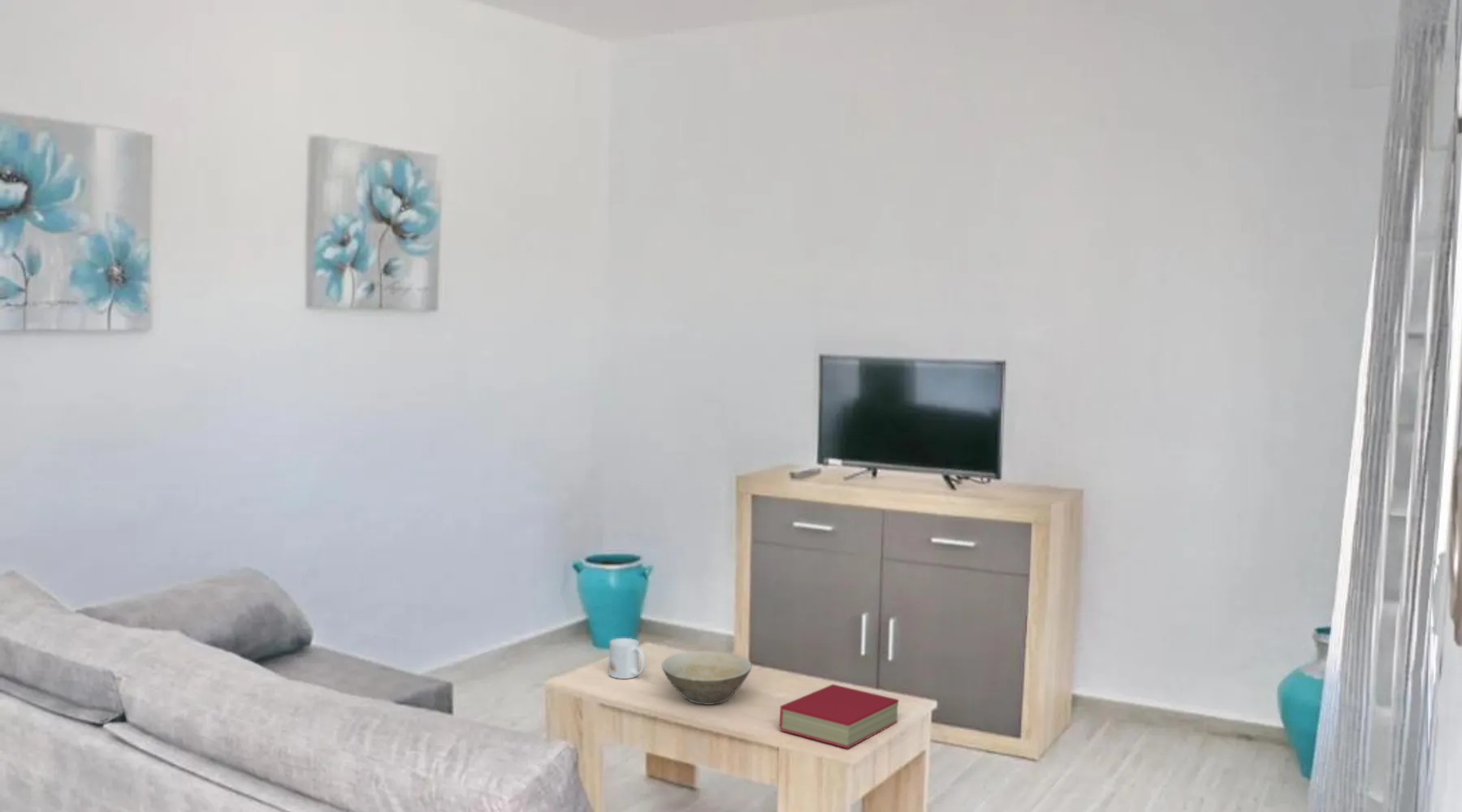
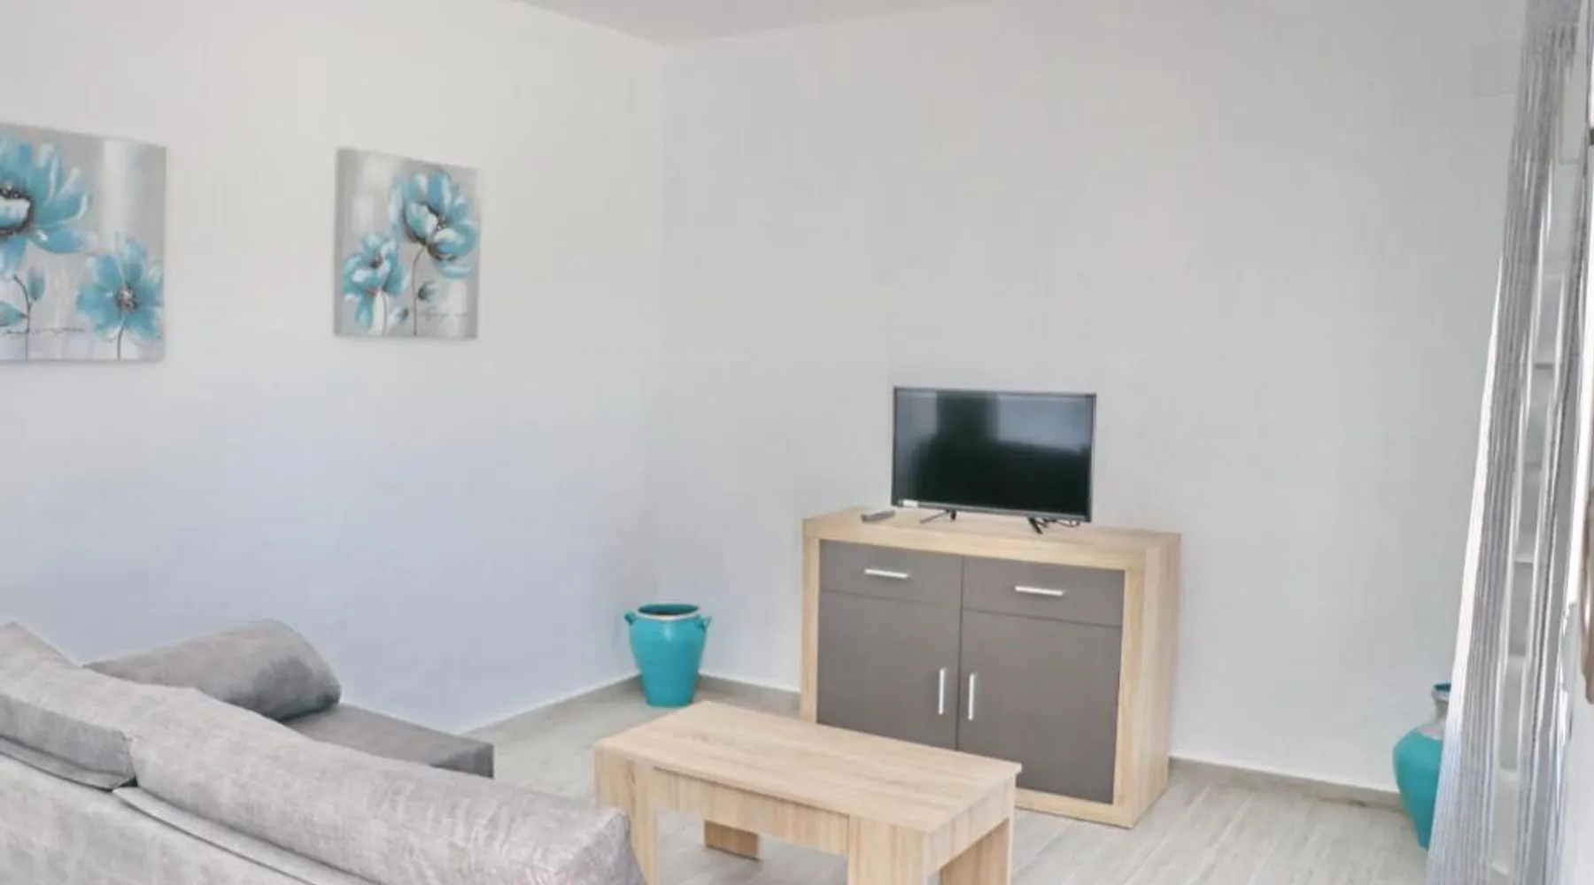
- mug (629, 659)
- book (840, 715)
- bowl (706, 680)
